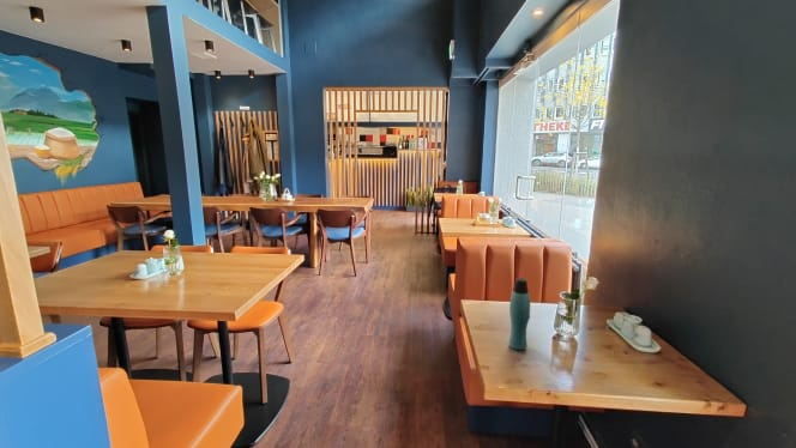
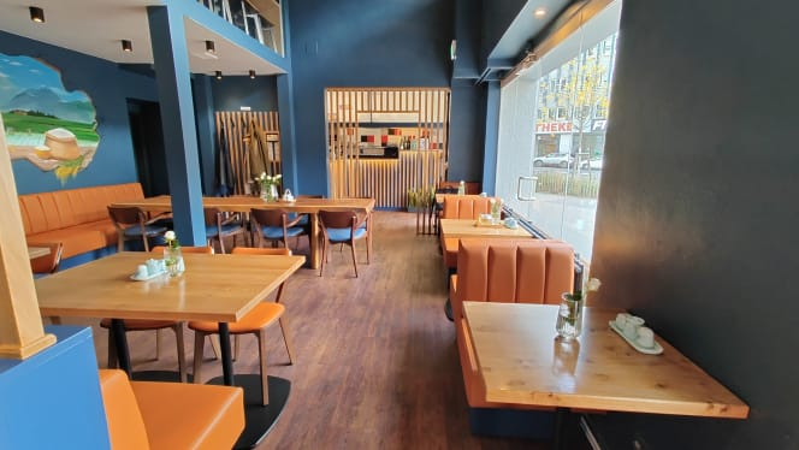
- bottle (519, 313)
